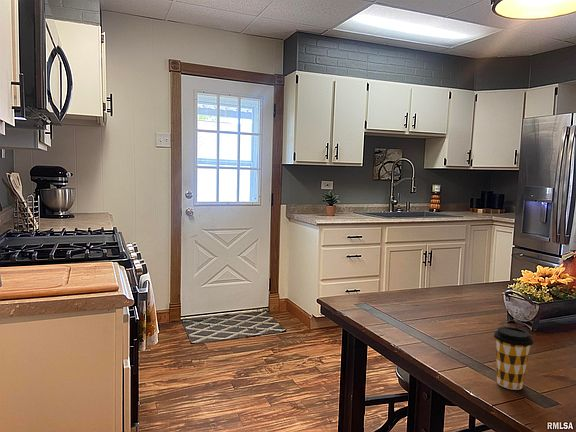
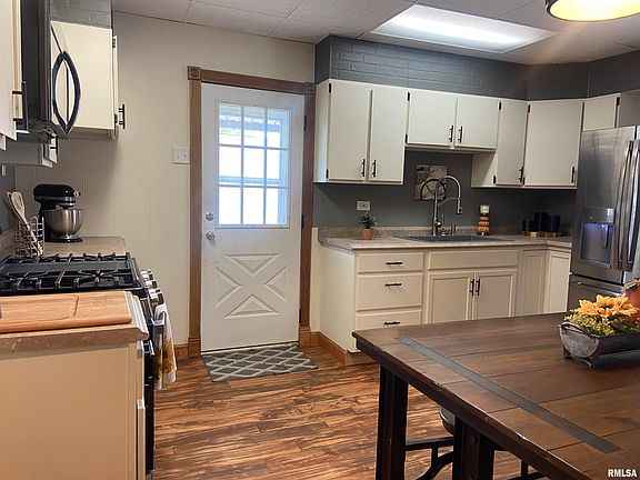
- coffee cup (511, 358)
